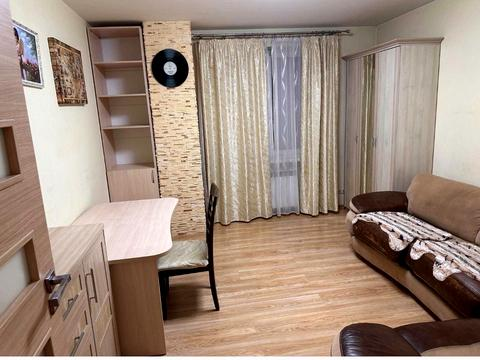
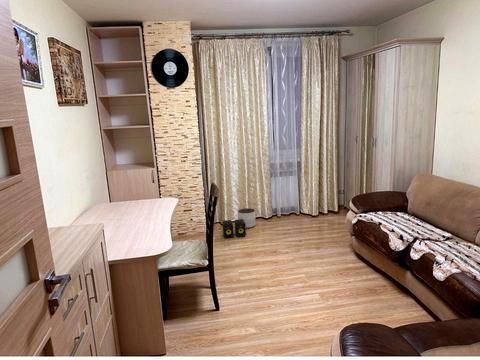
+ planter (246, 218)
+ speaker (235, 228)
